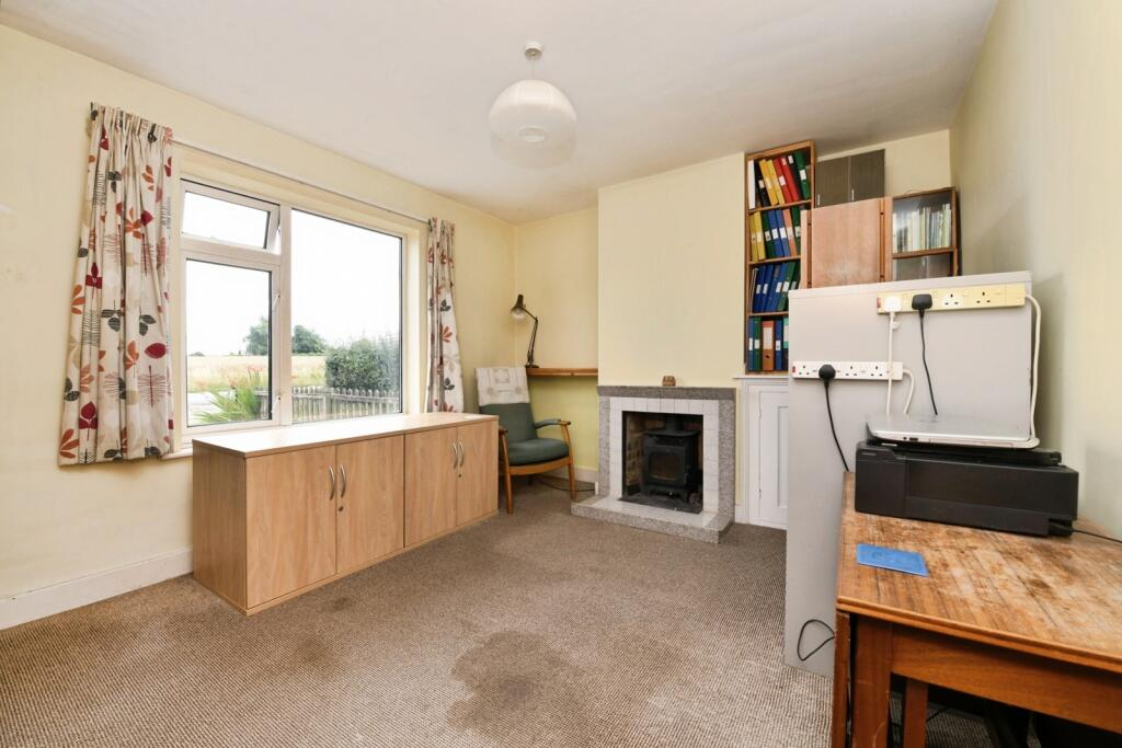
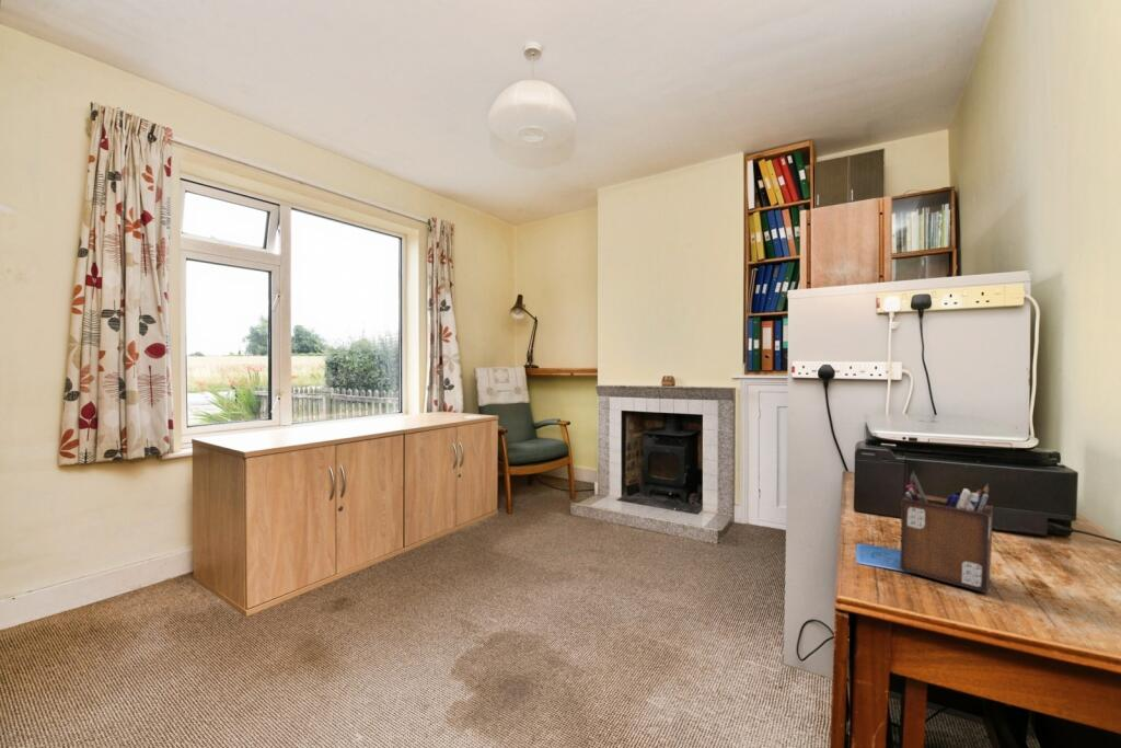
+ desk organizer (945, 525)
